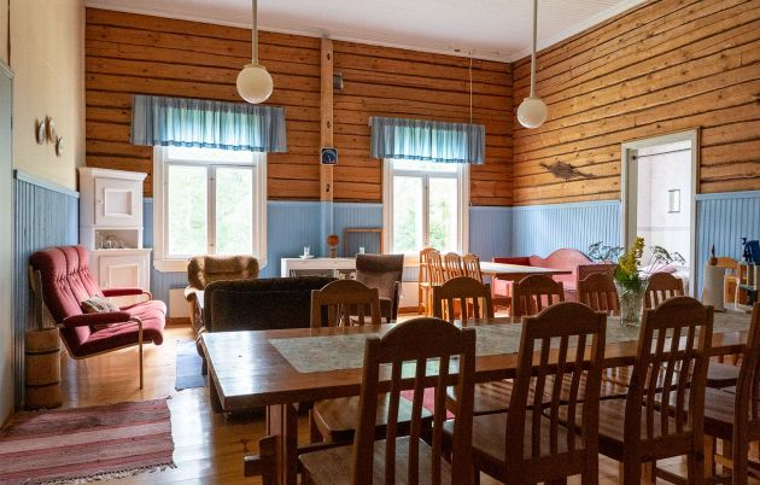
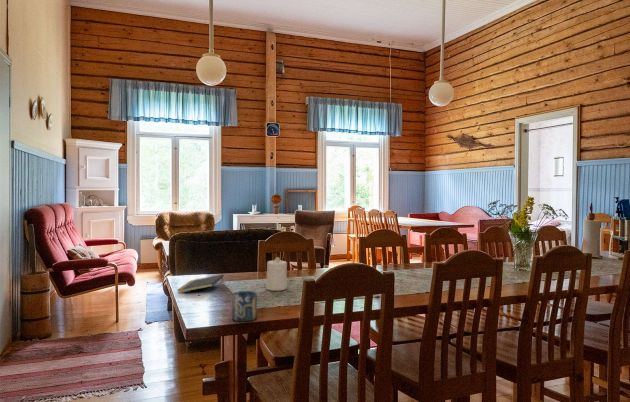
+ notepad (201, 283)
+ cup (244, 304)
+ candle (276, 272)
